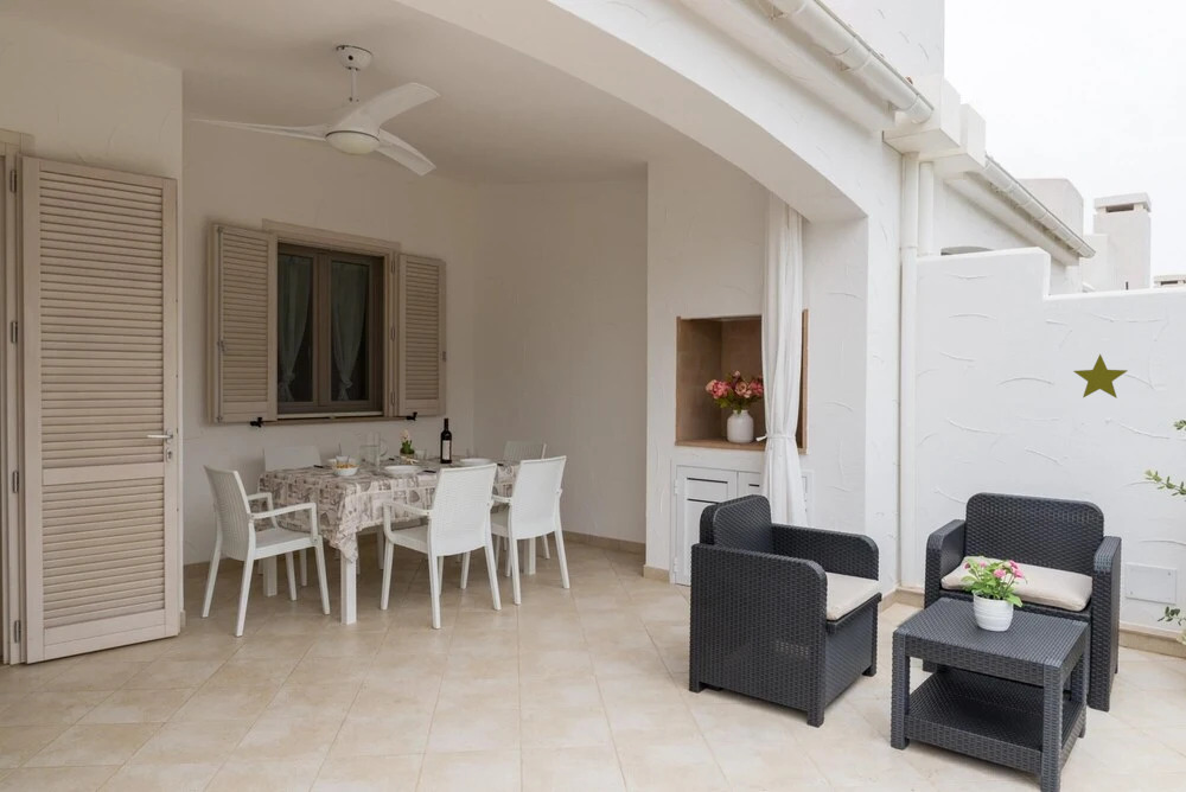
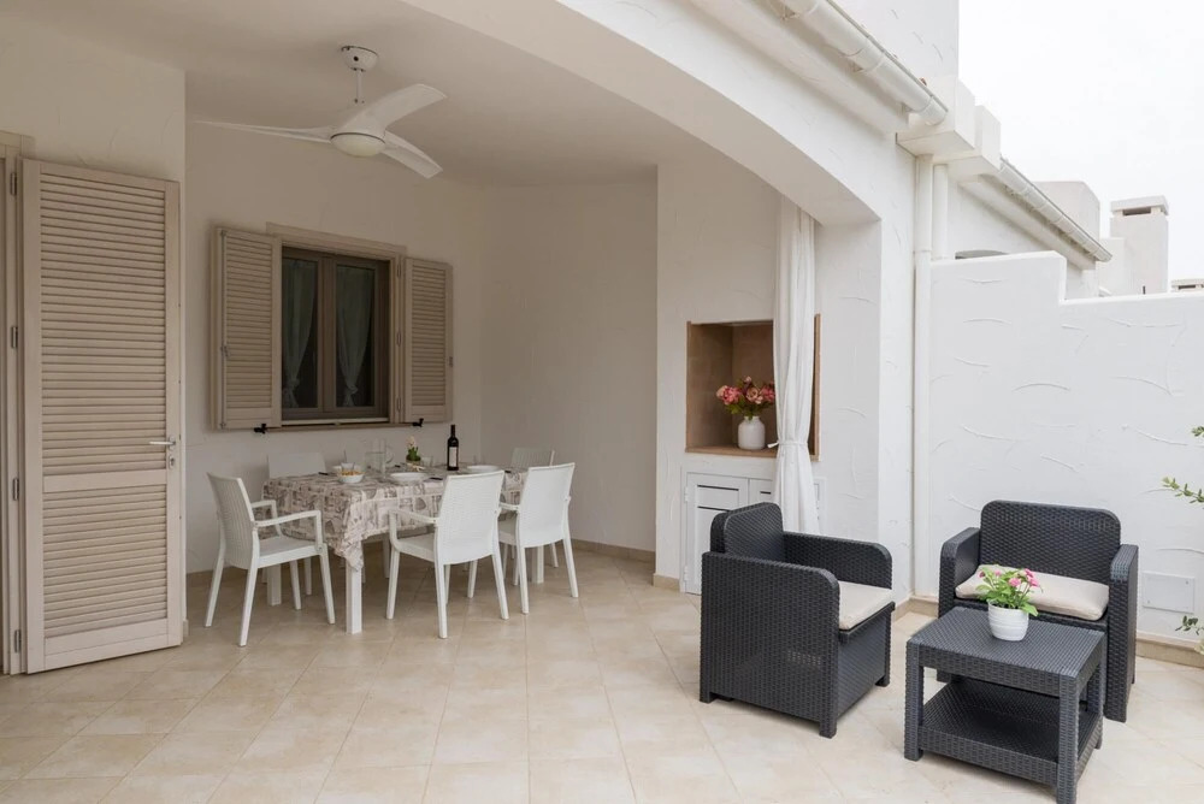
- decorative star (1099, 376)
